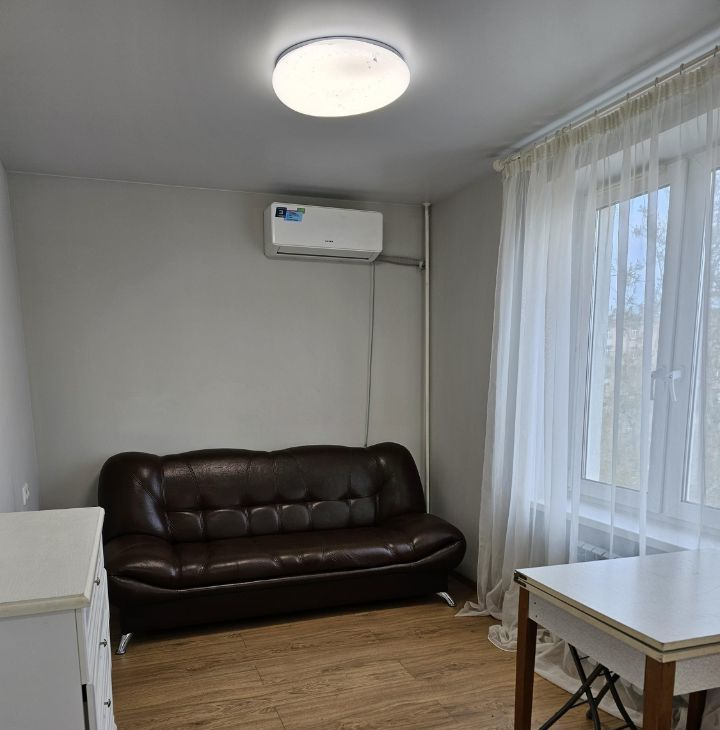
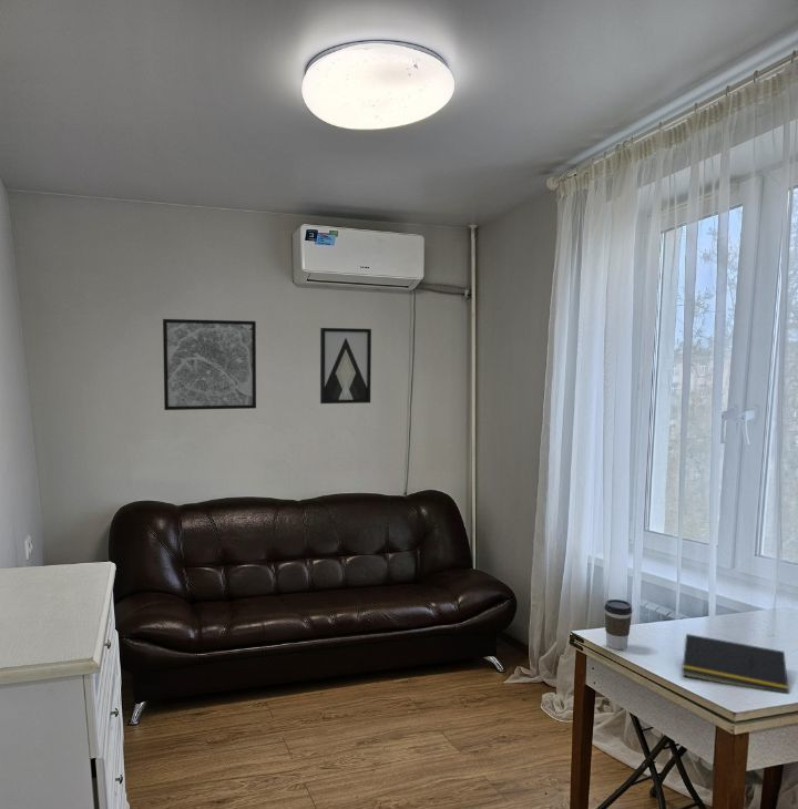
+ coffee cup (617, 624)
+ wall art (346, 366)
+ wall art (211, 365)
+ notepad (734, 663)
